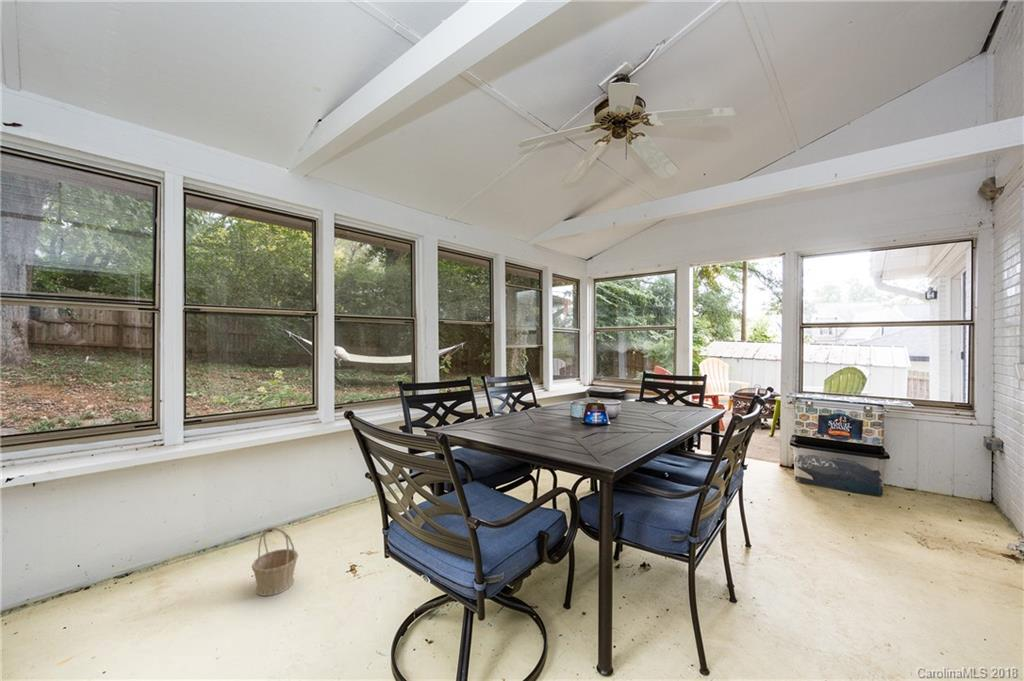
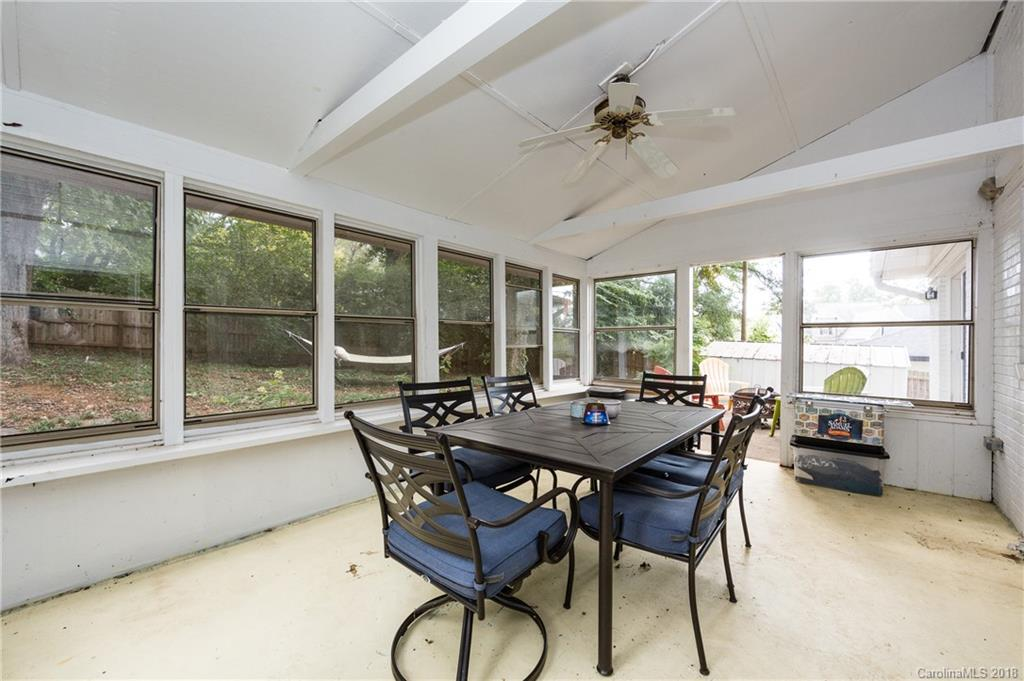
- basket (275, 556)
